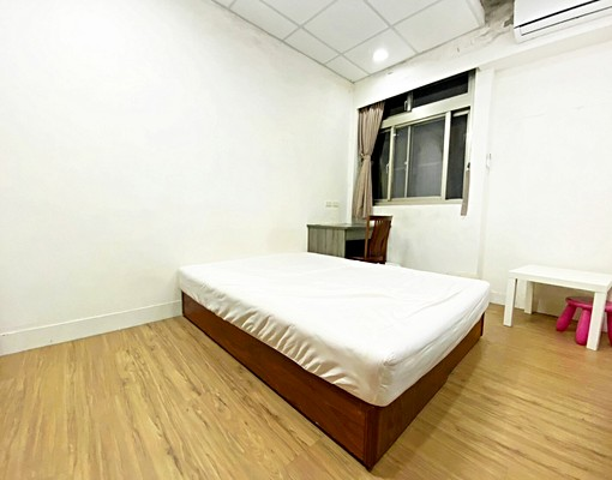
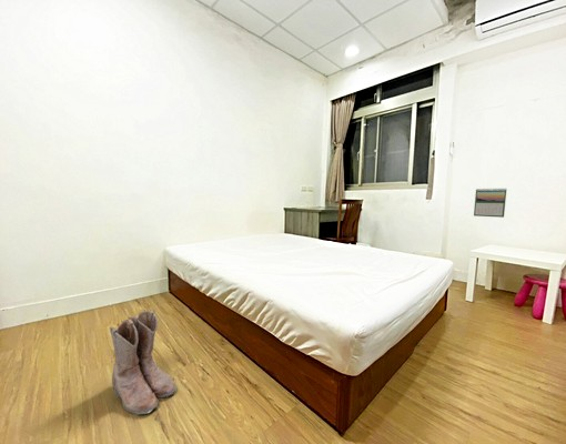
+ calendar (489, 202)
+ boots (143, 355)
